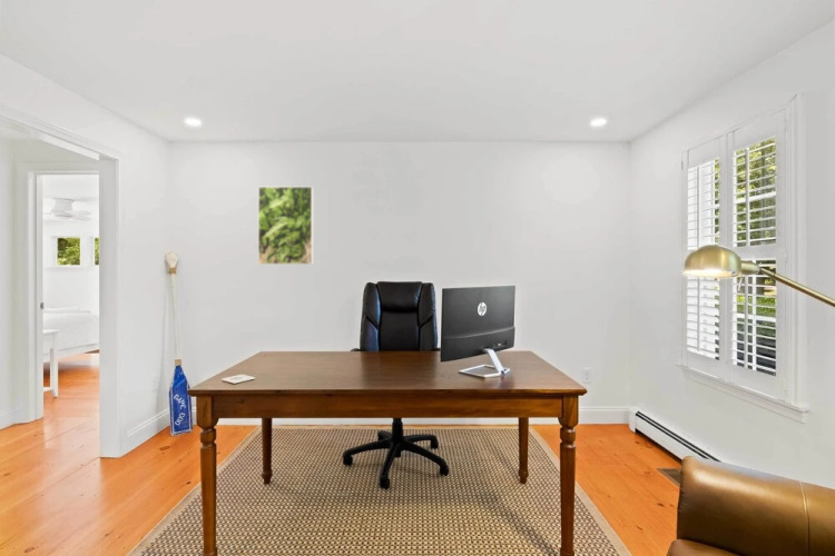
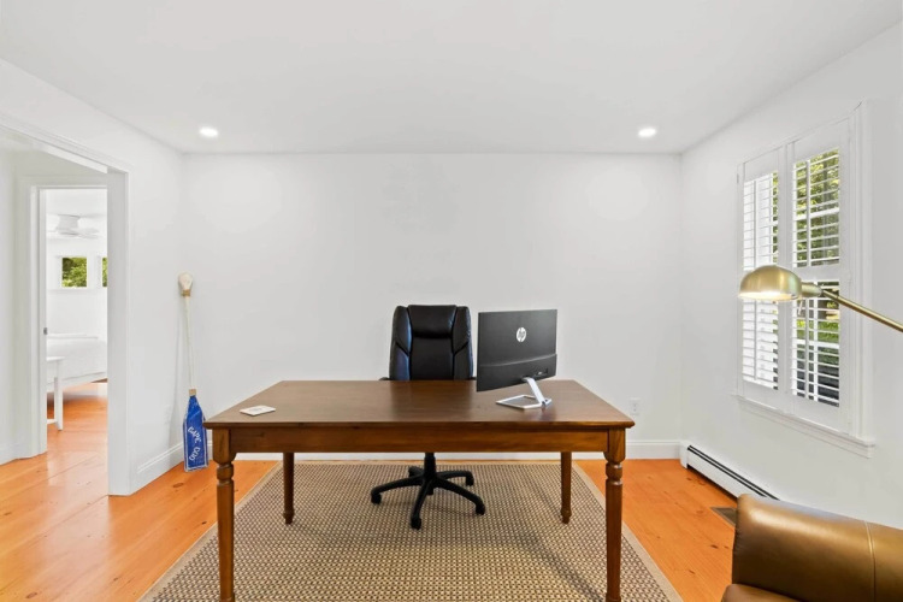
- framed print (285, 225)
